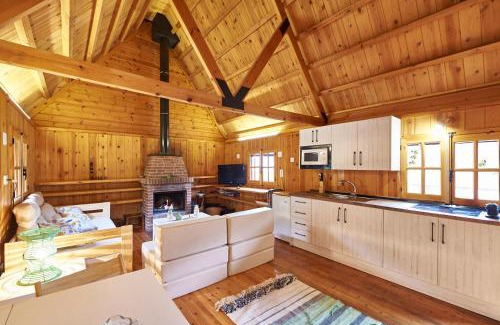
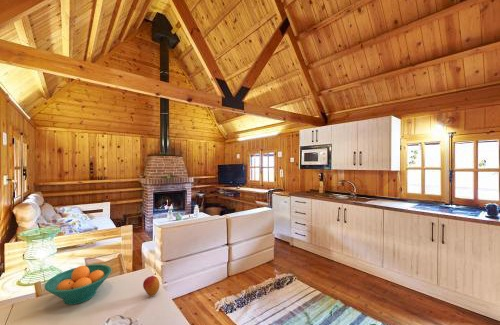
+ fruit bowl (80, 282)
+ fruit (151, 285)
